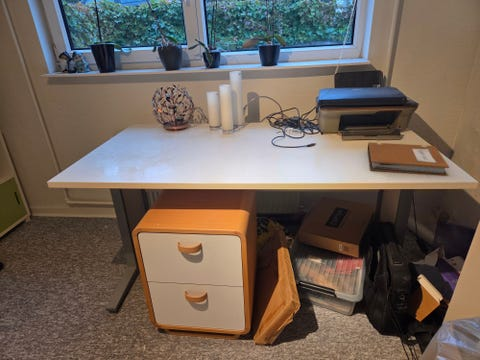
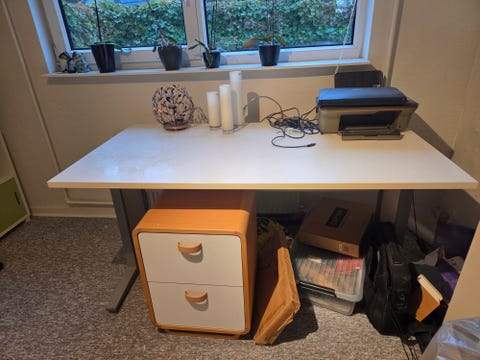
- notebook (405, 157)
